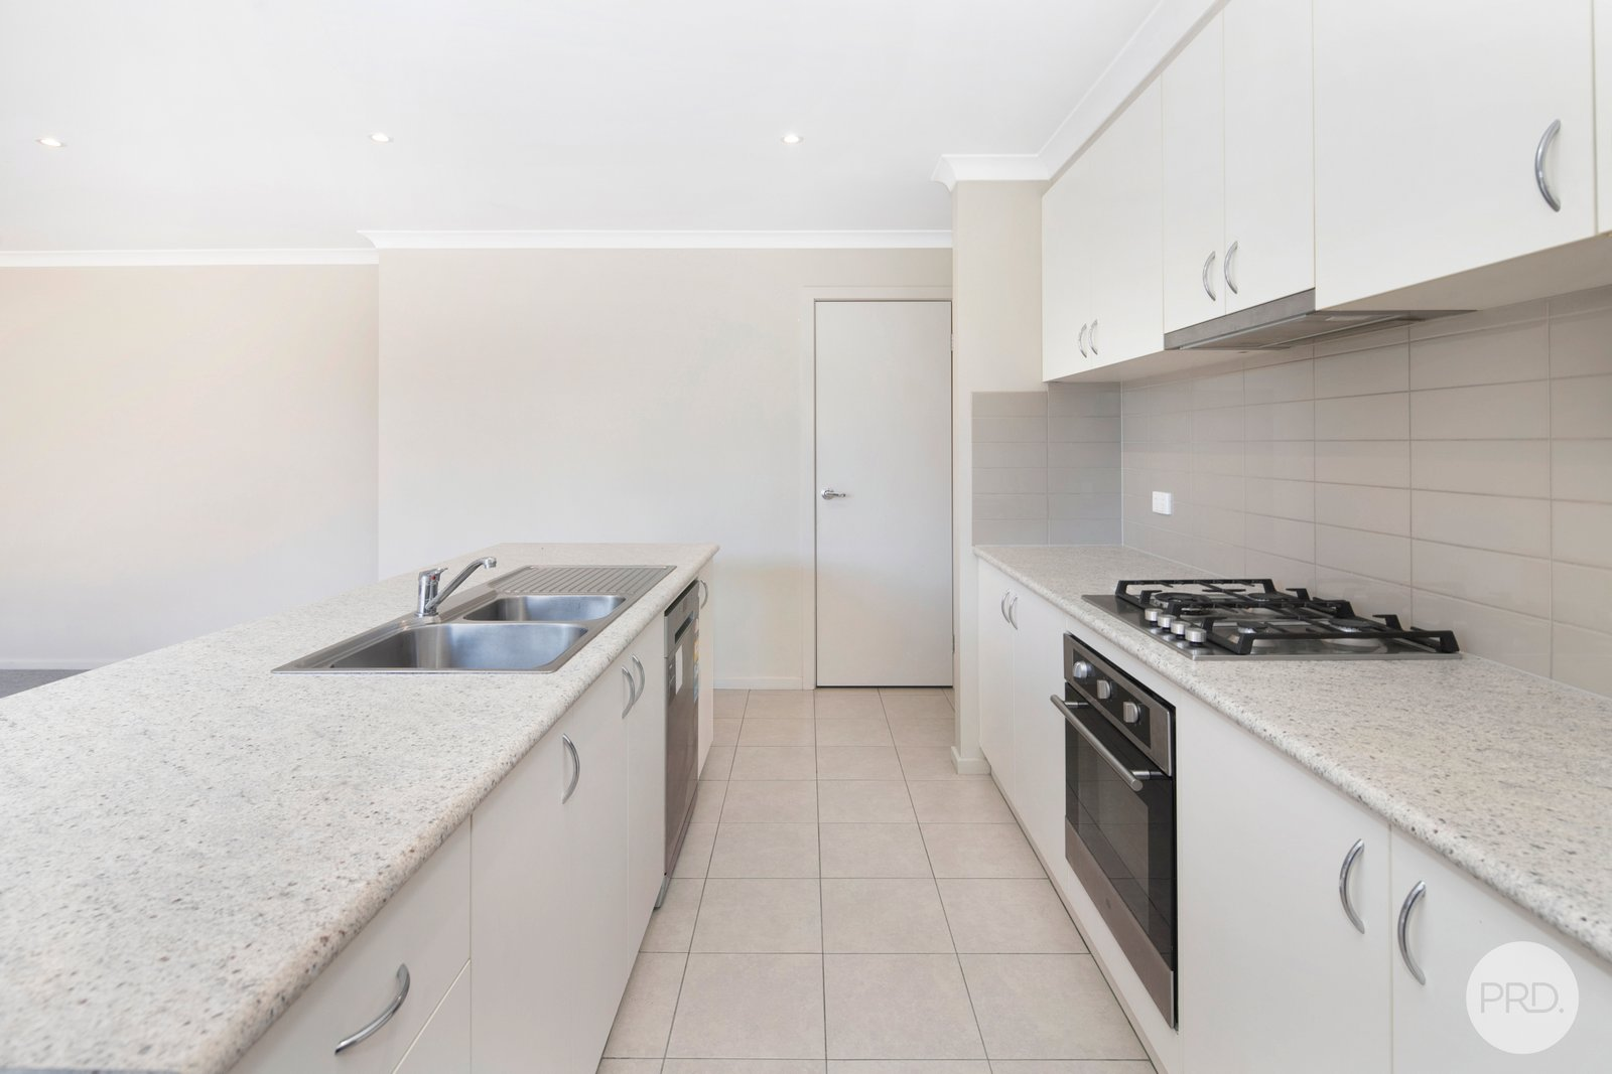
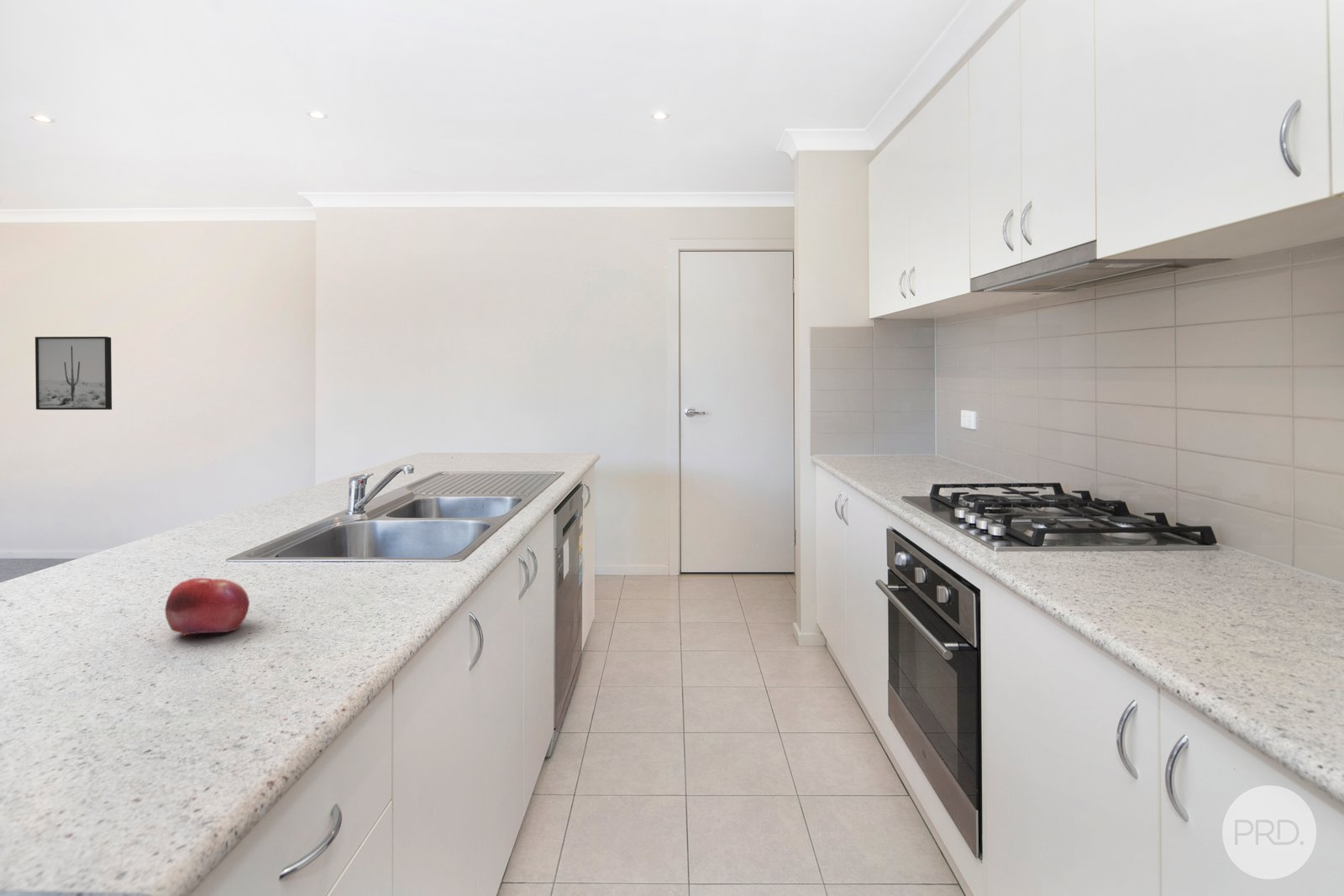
+ fruit (205, 604)
+ wall art (73, 373)
